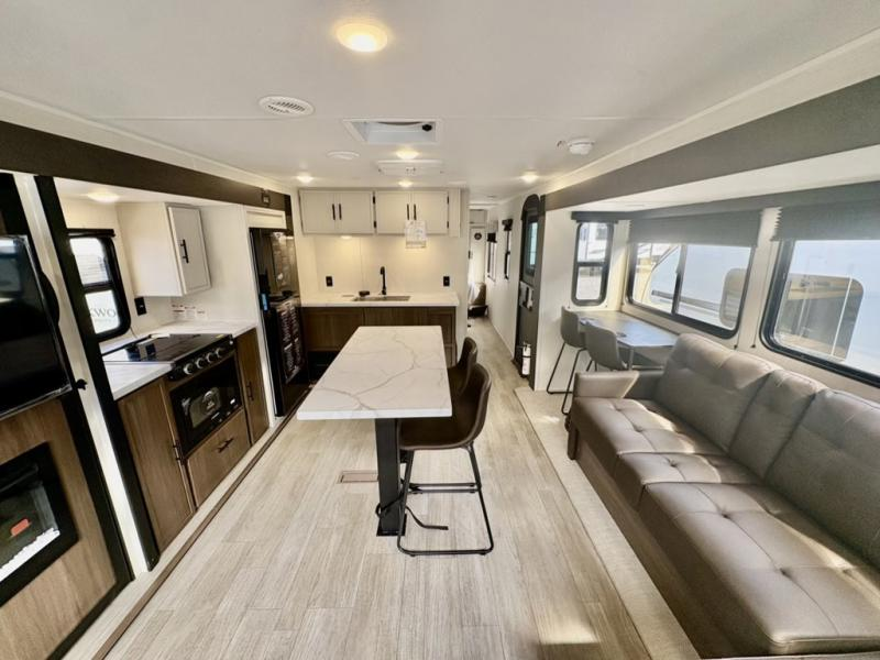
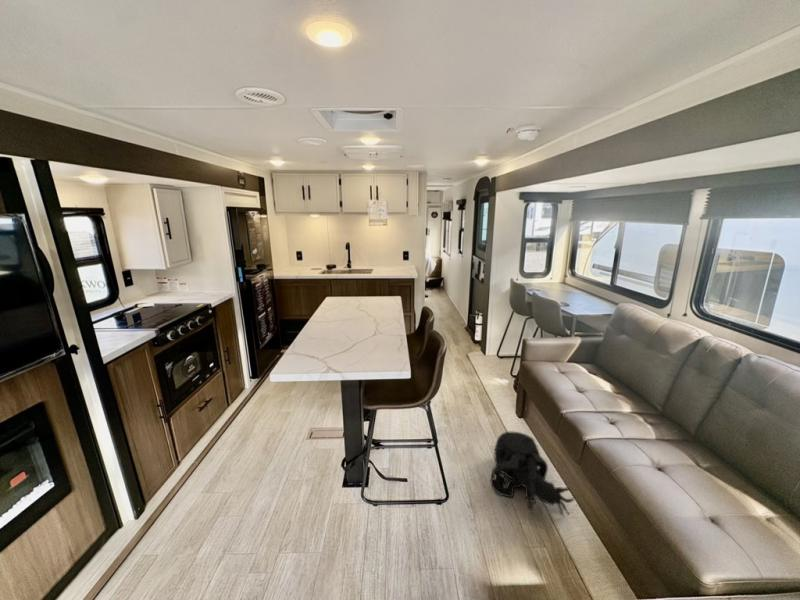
+ tactical helmet (523, 470)
